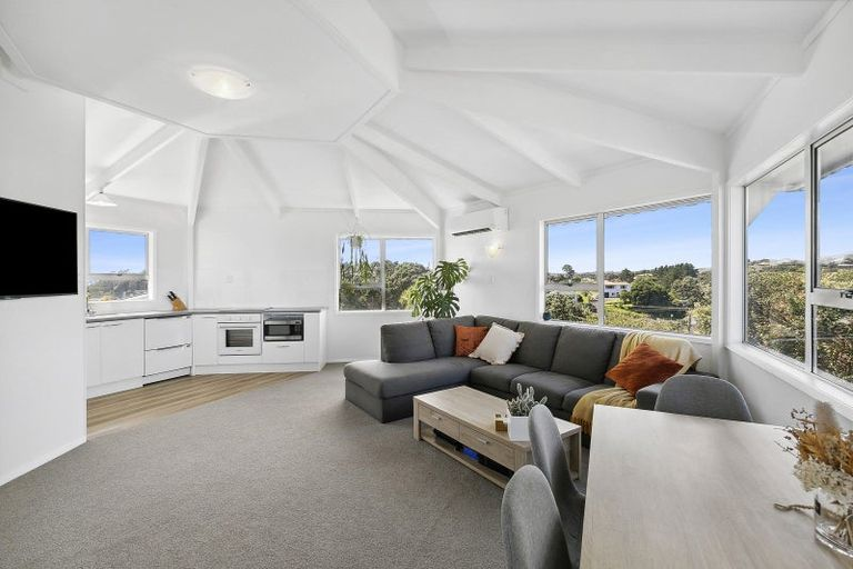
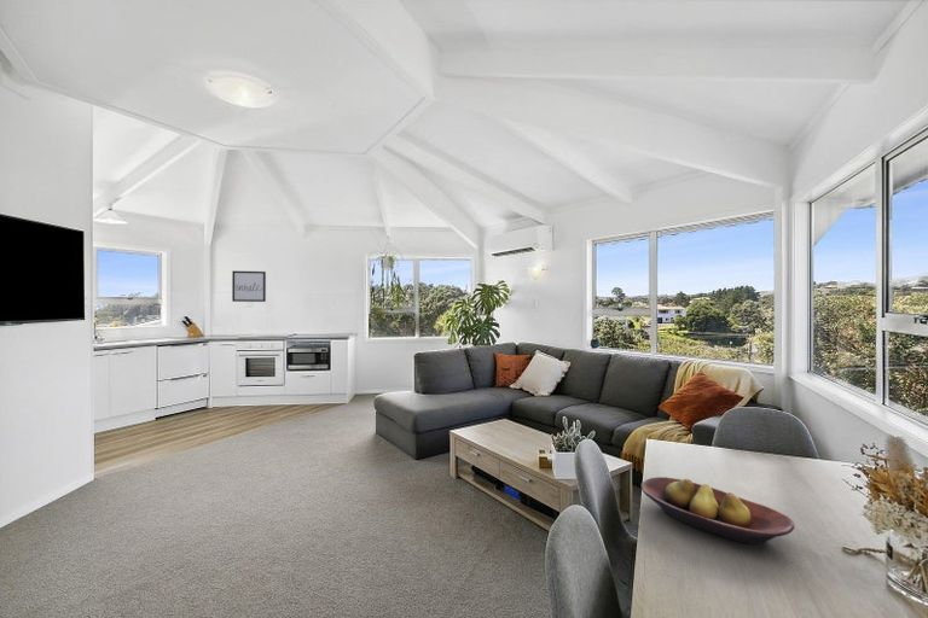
+ fruit bowl (709, 503)
+ wall art (249, 286)
